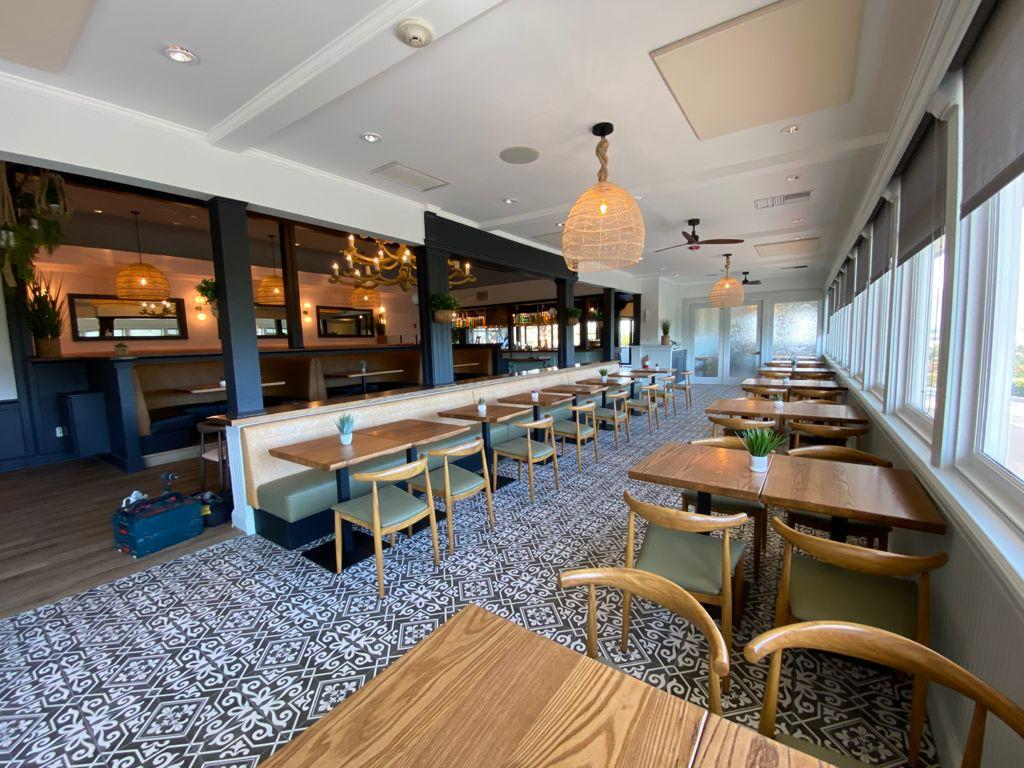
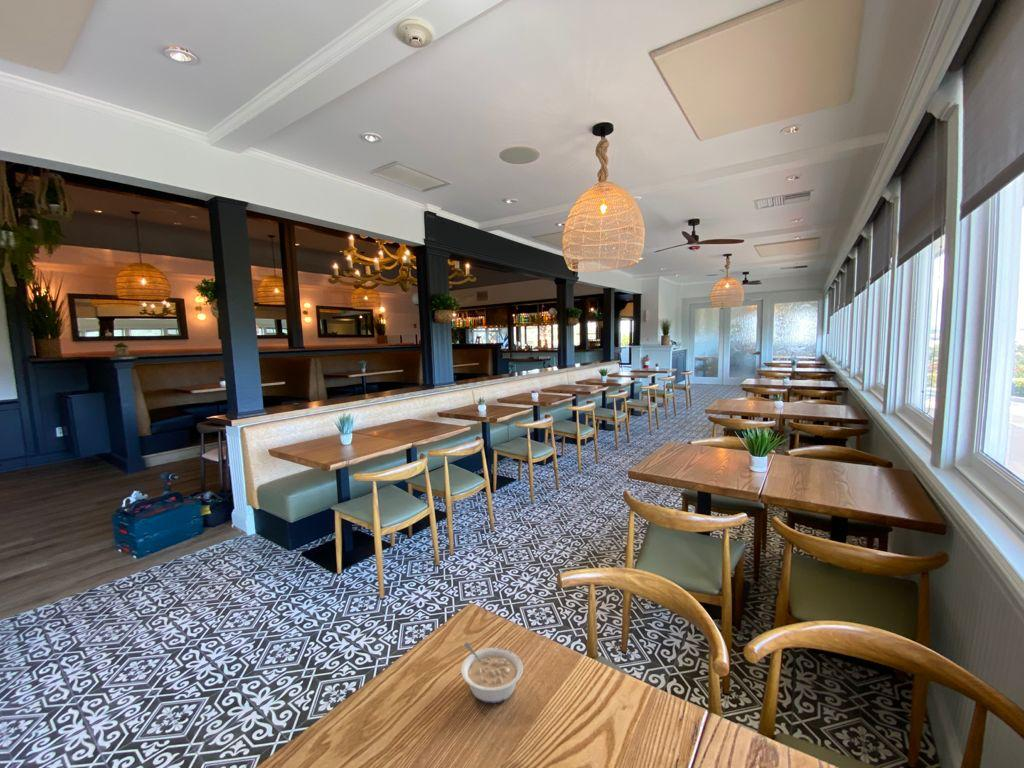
+ legume (489, 675)
